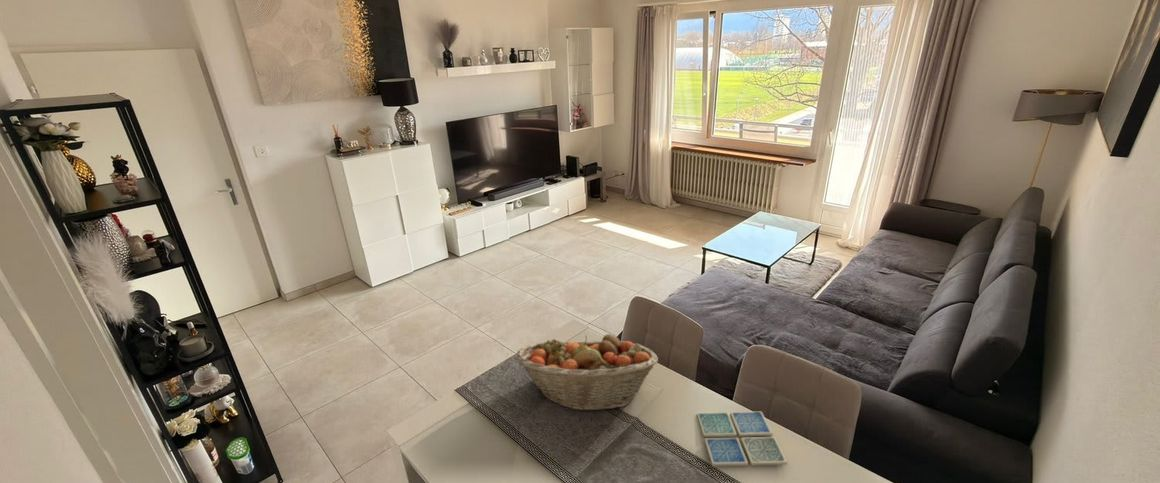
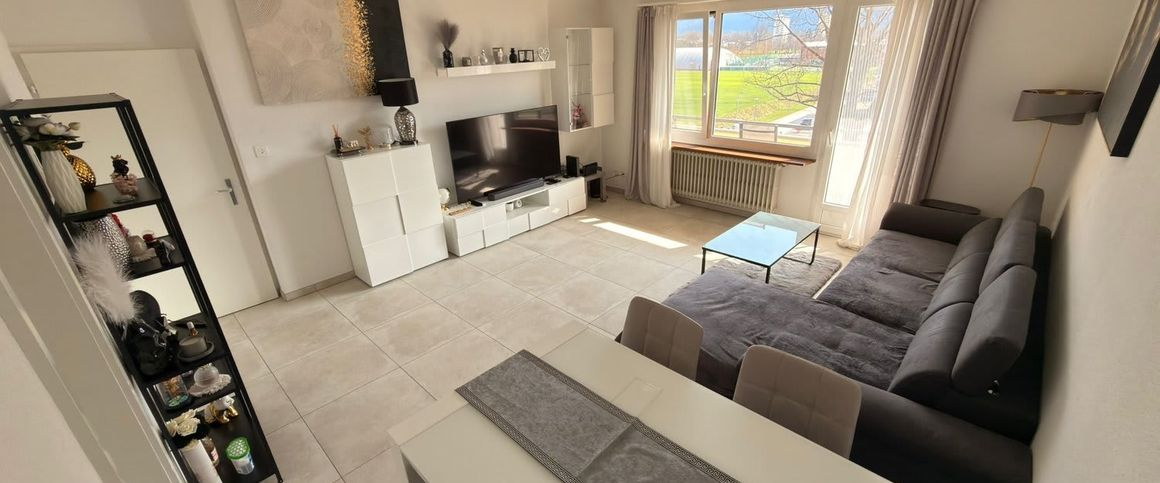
- fruit basket (586, 364)
- drink coaster (739, 436)
